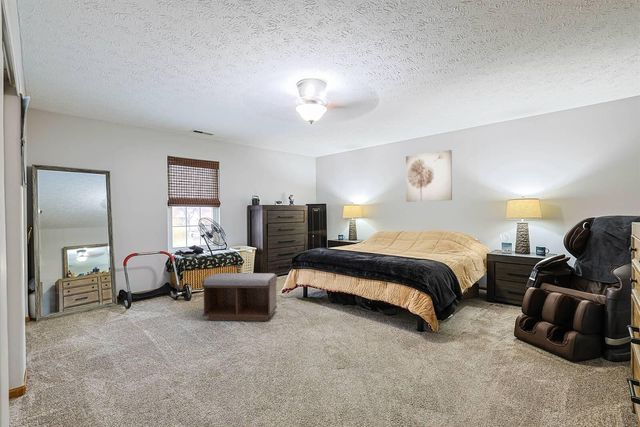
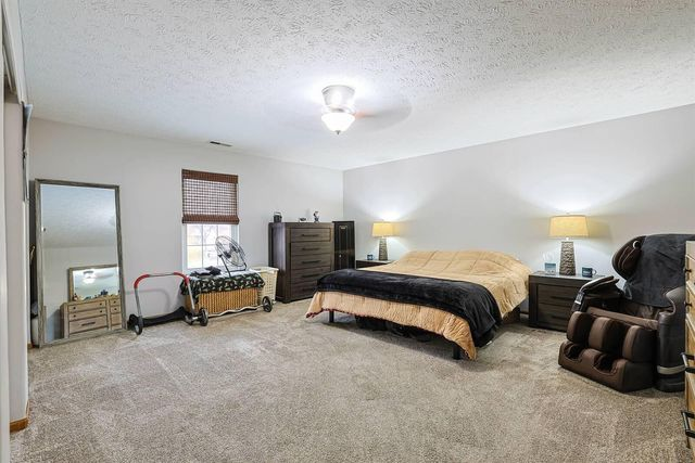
- wall art (427, 177)
- bench (241, 295)
